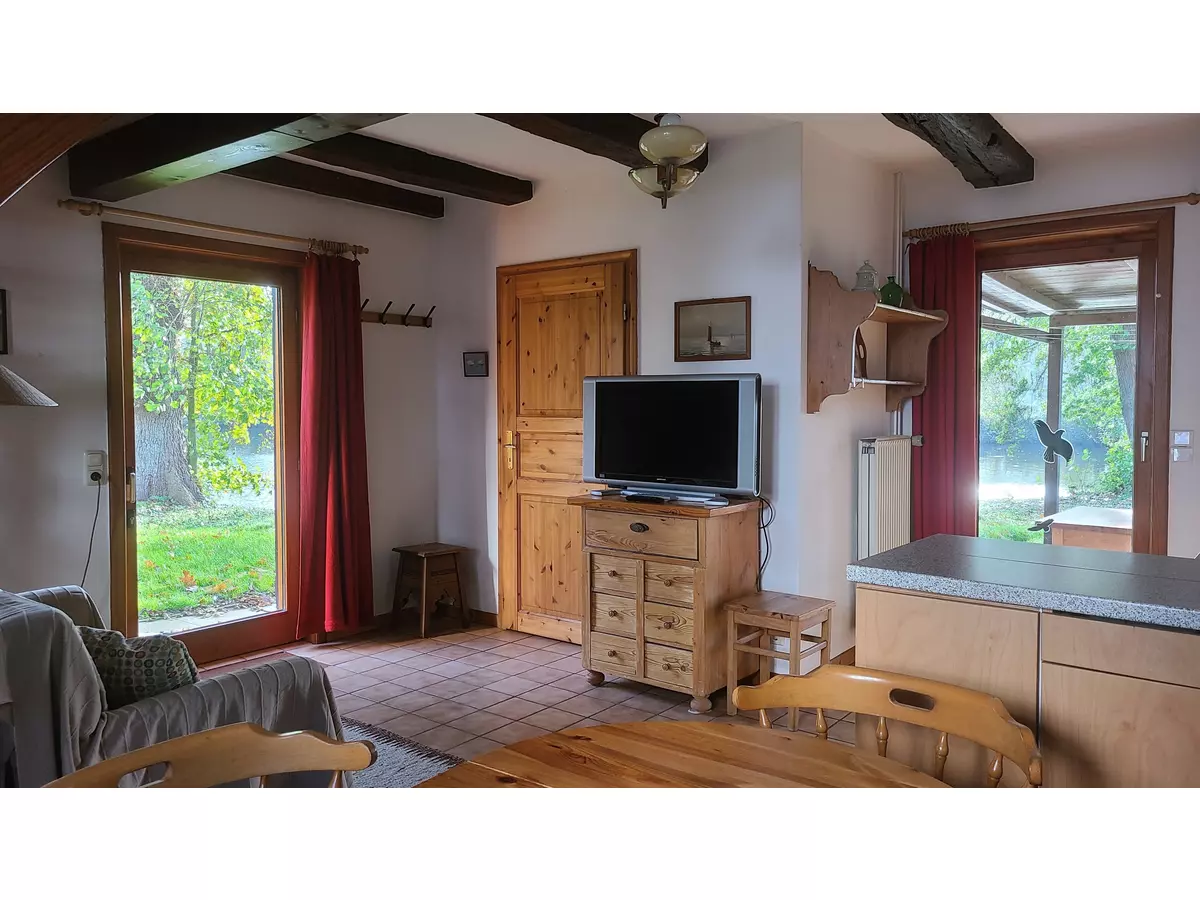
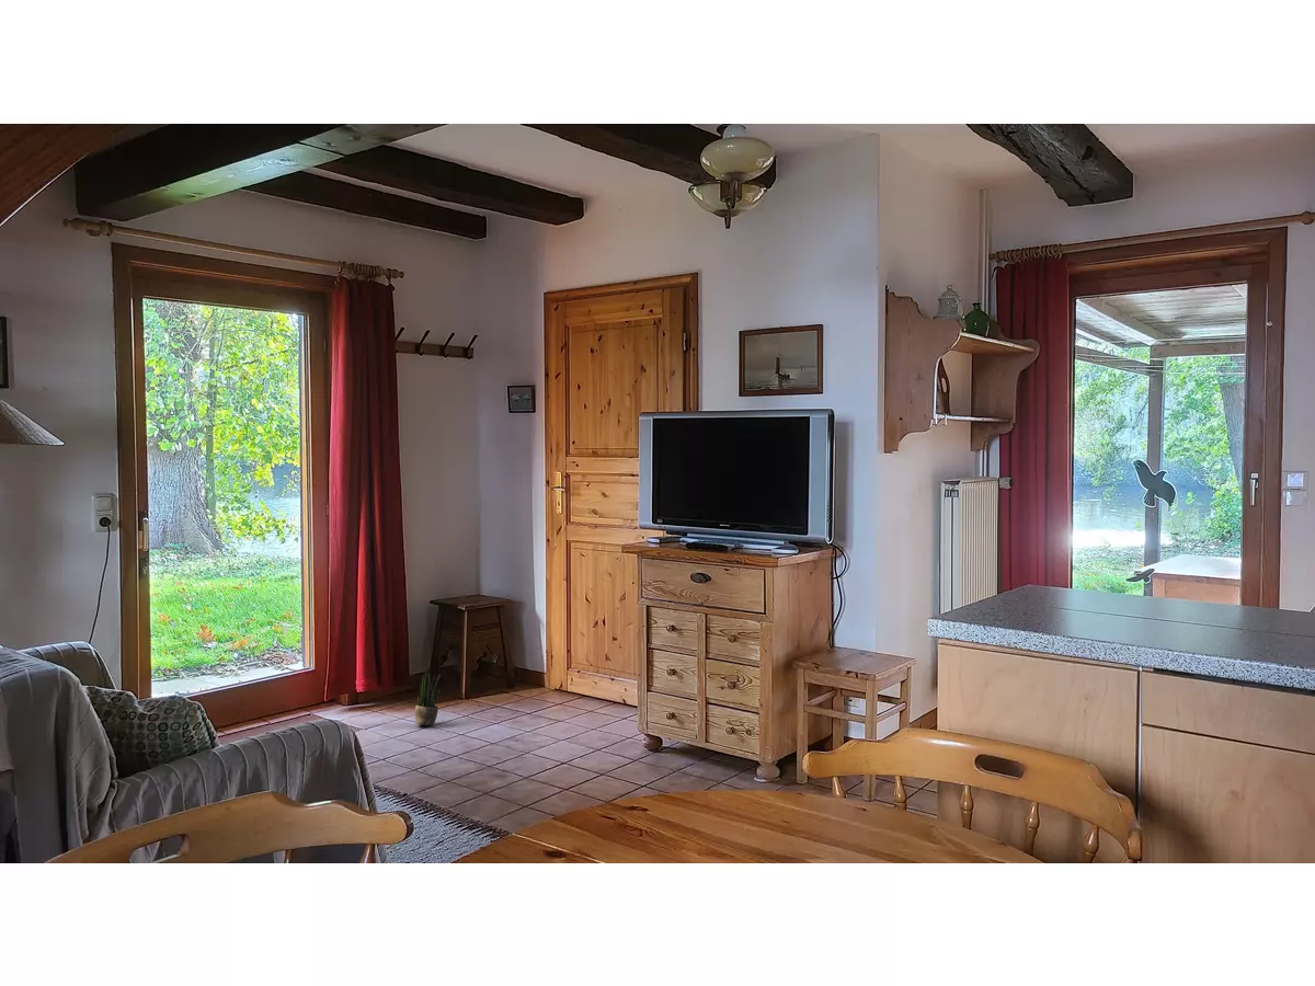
+ potted plant (428, 697)
